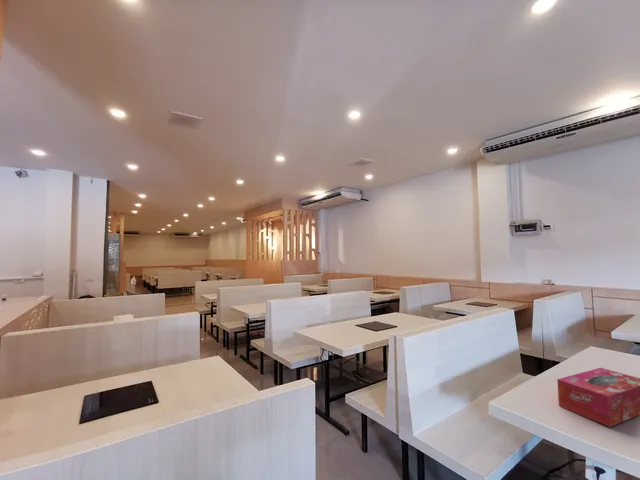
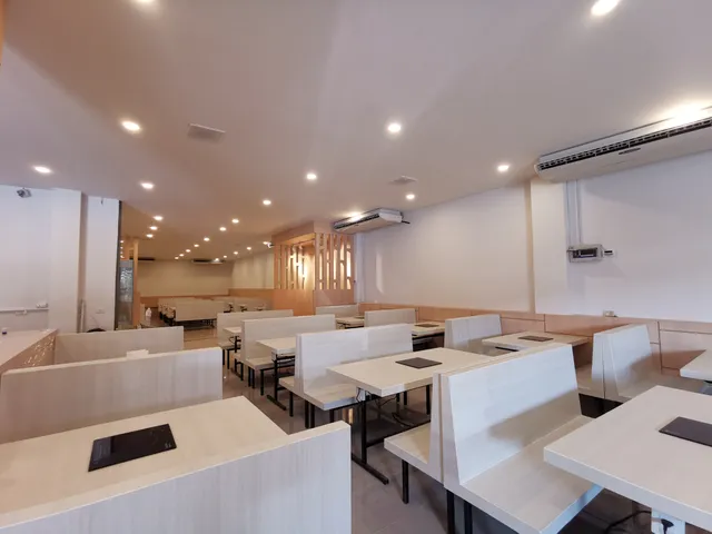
- tissue box (604, 393)
